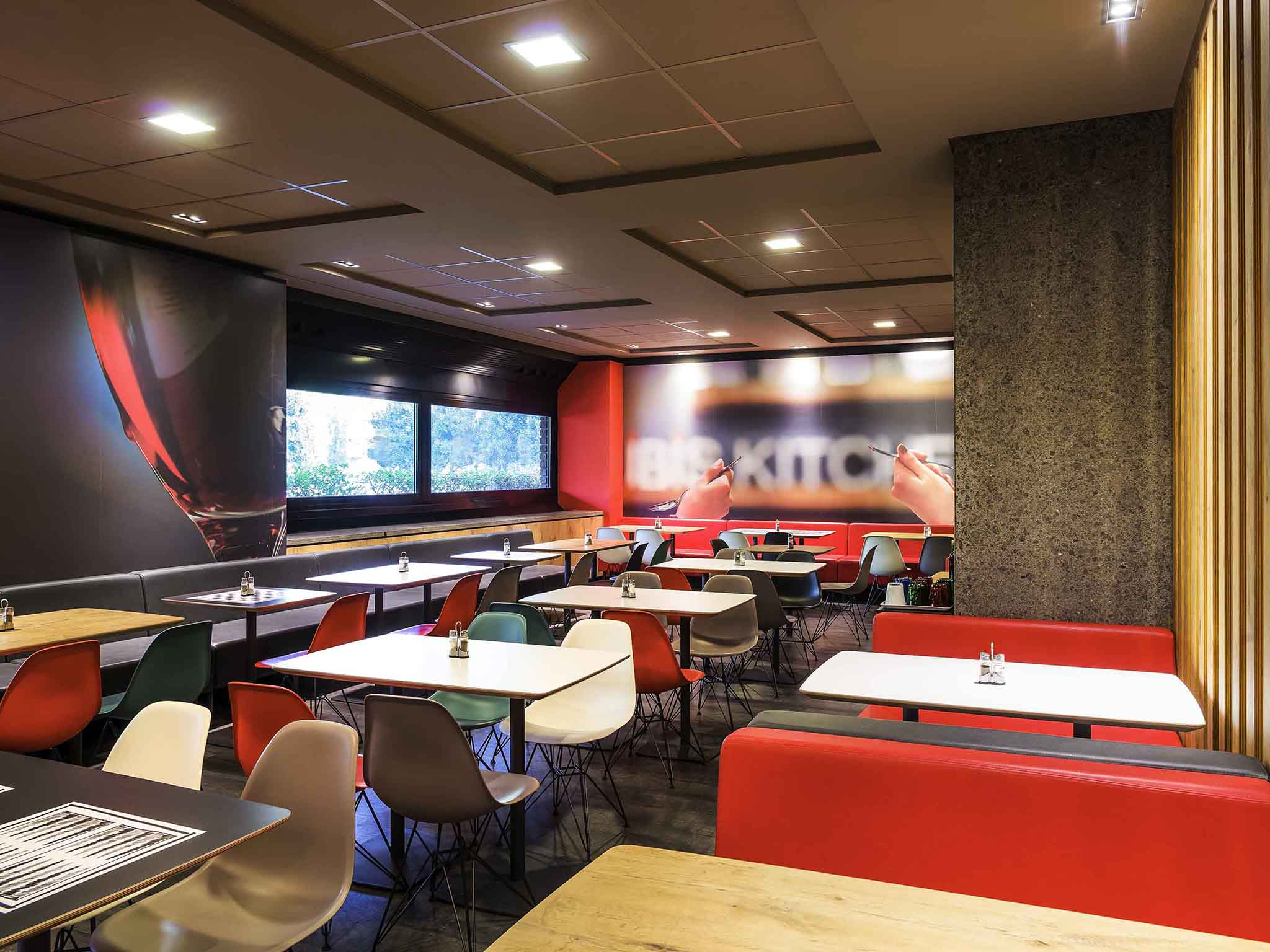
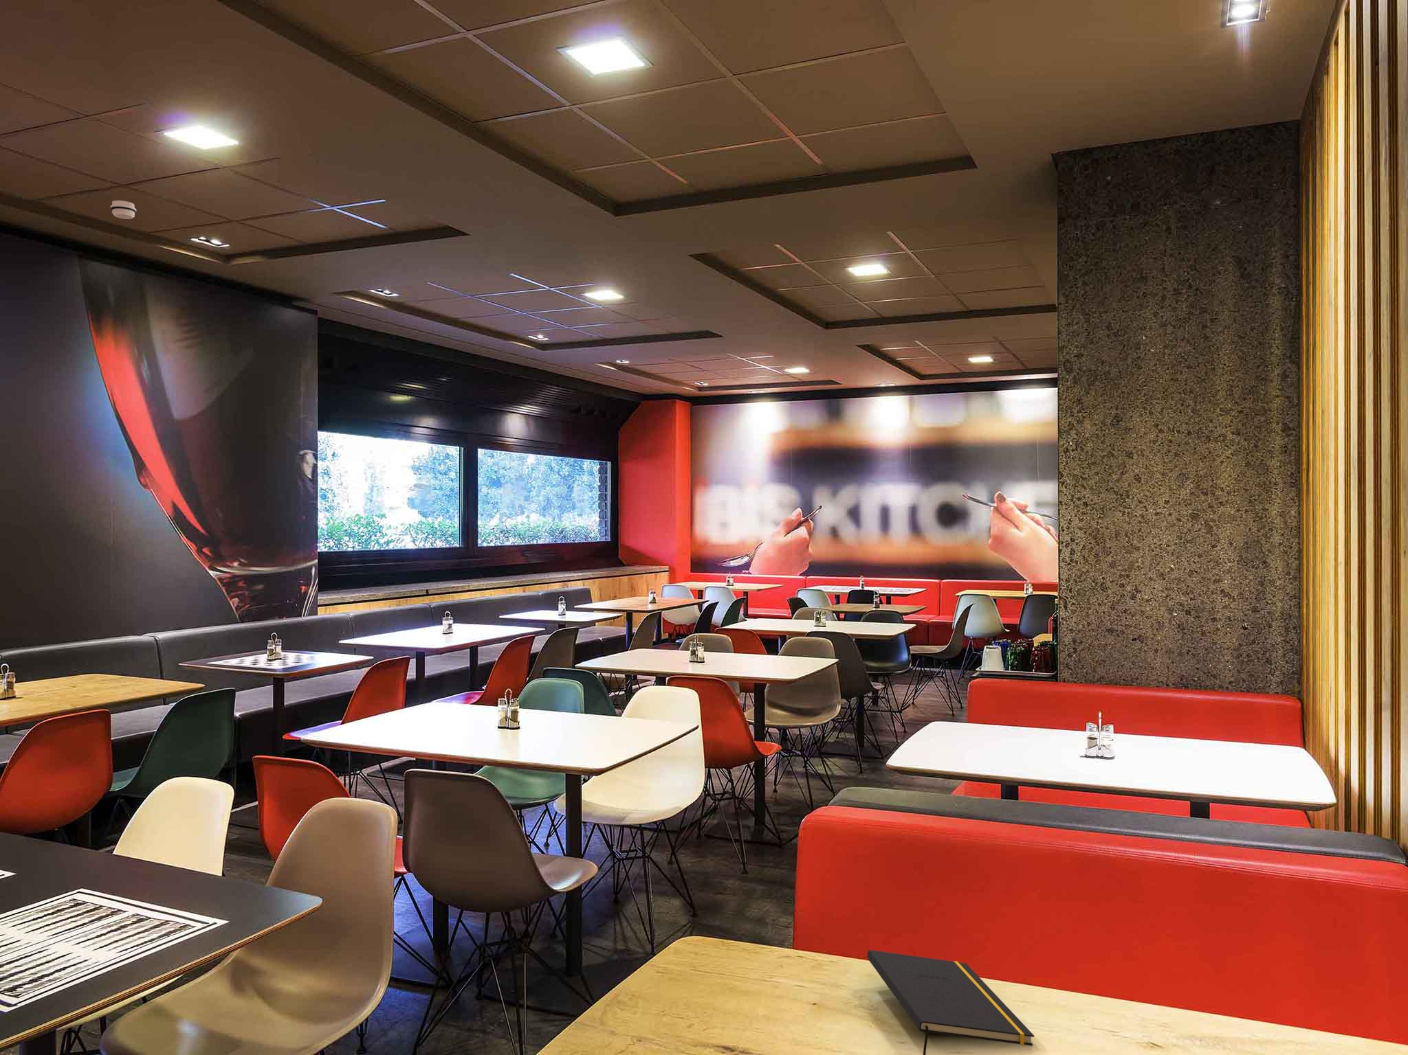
+ smoke detector (123, 209)
+ notepad (945, 994)
